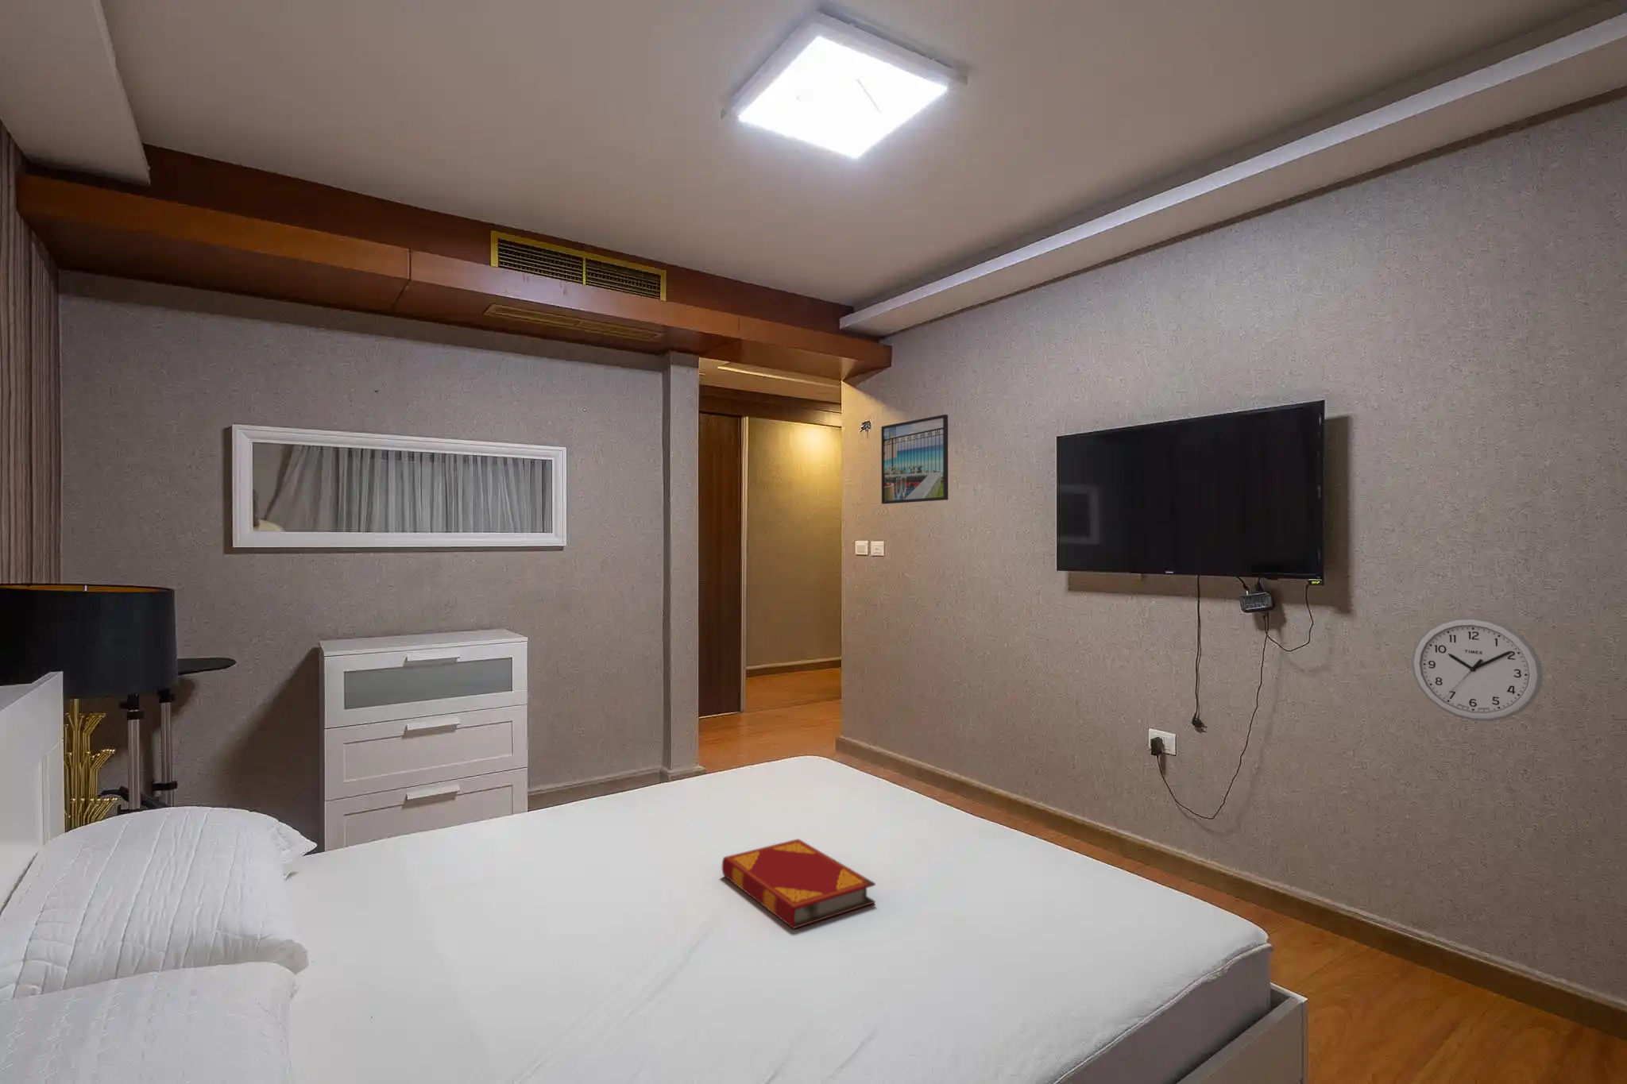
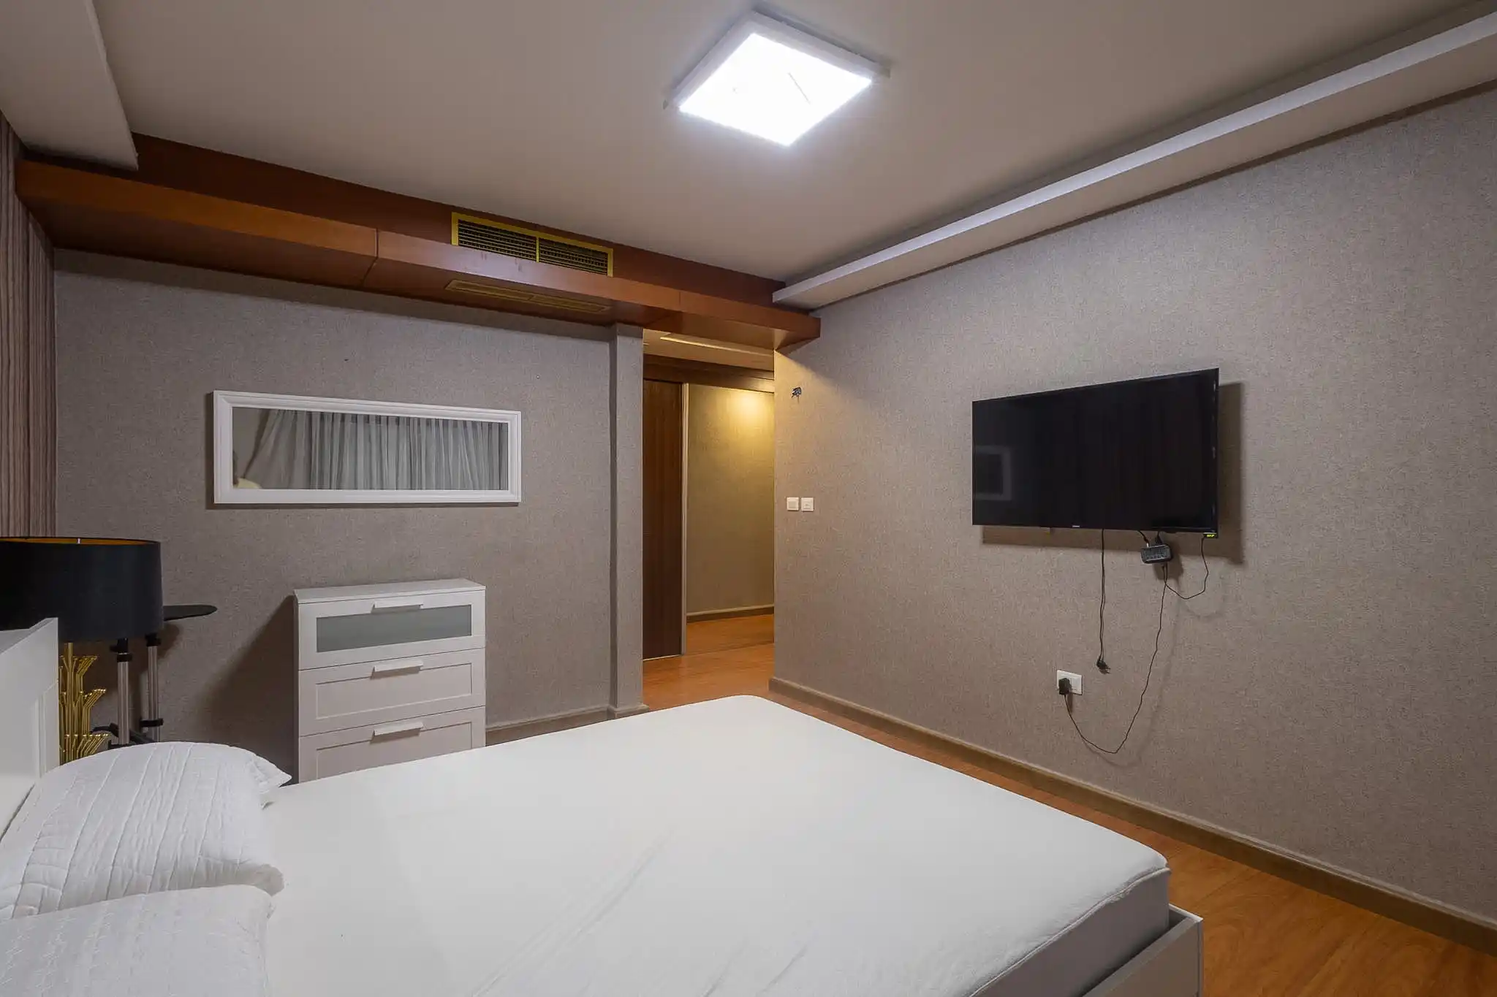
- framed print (913, 461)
- wall clock (1472, 669)
- hardback book (795, 880)
